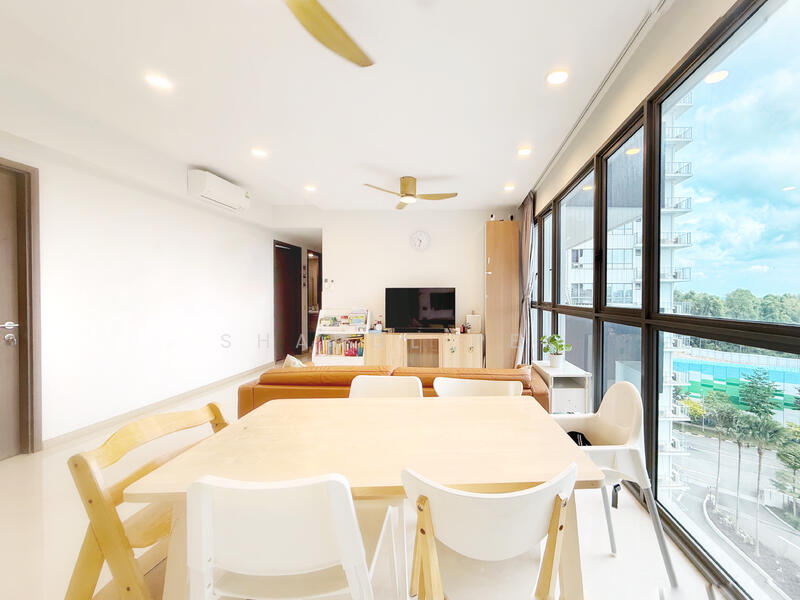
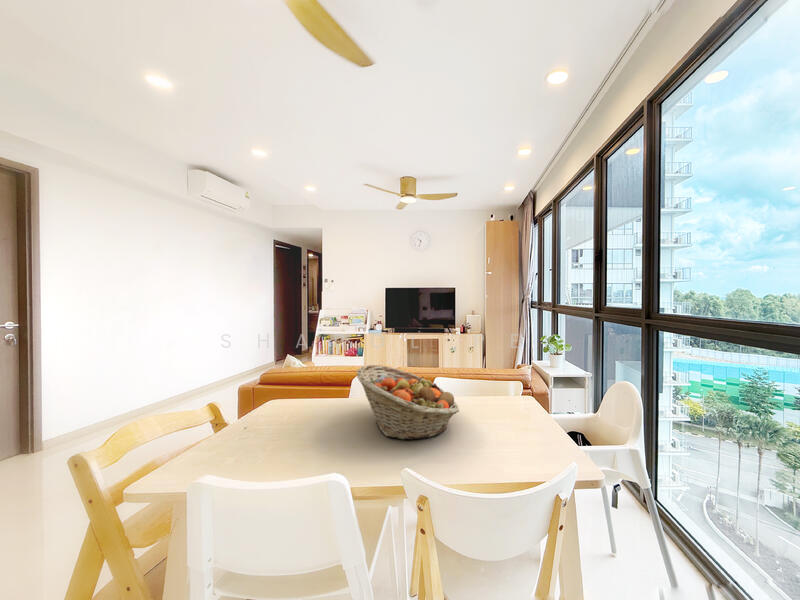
+ fruit basket (406, 396)
